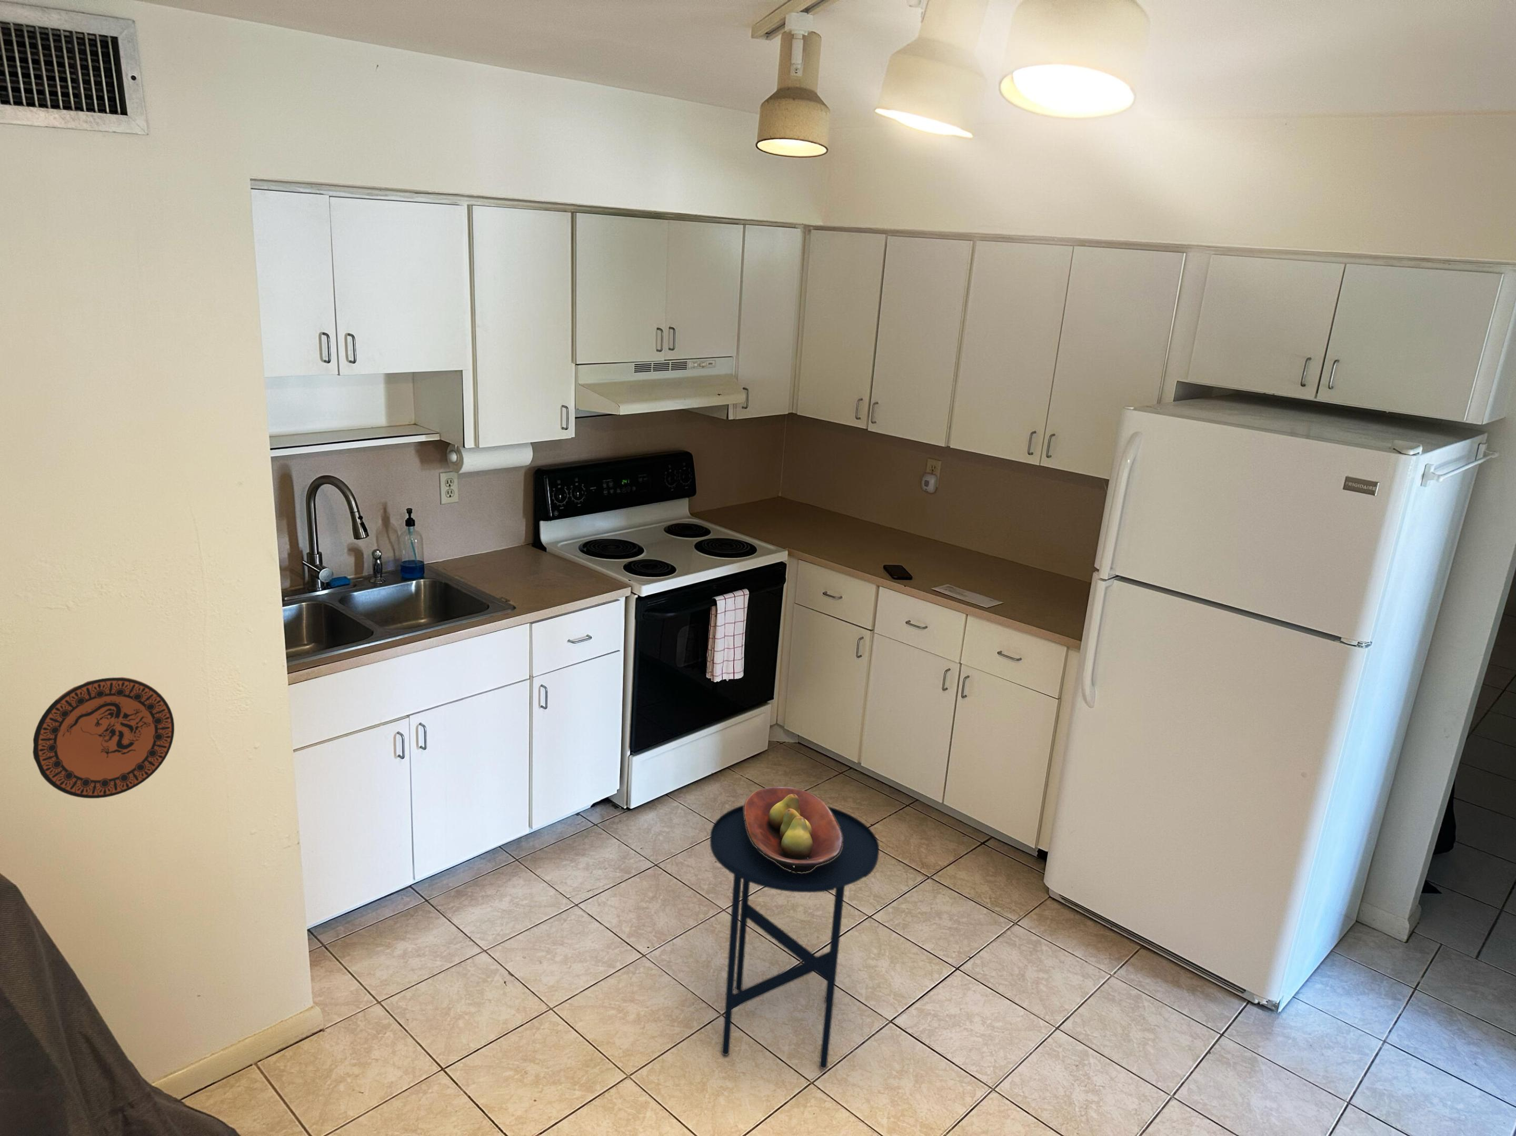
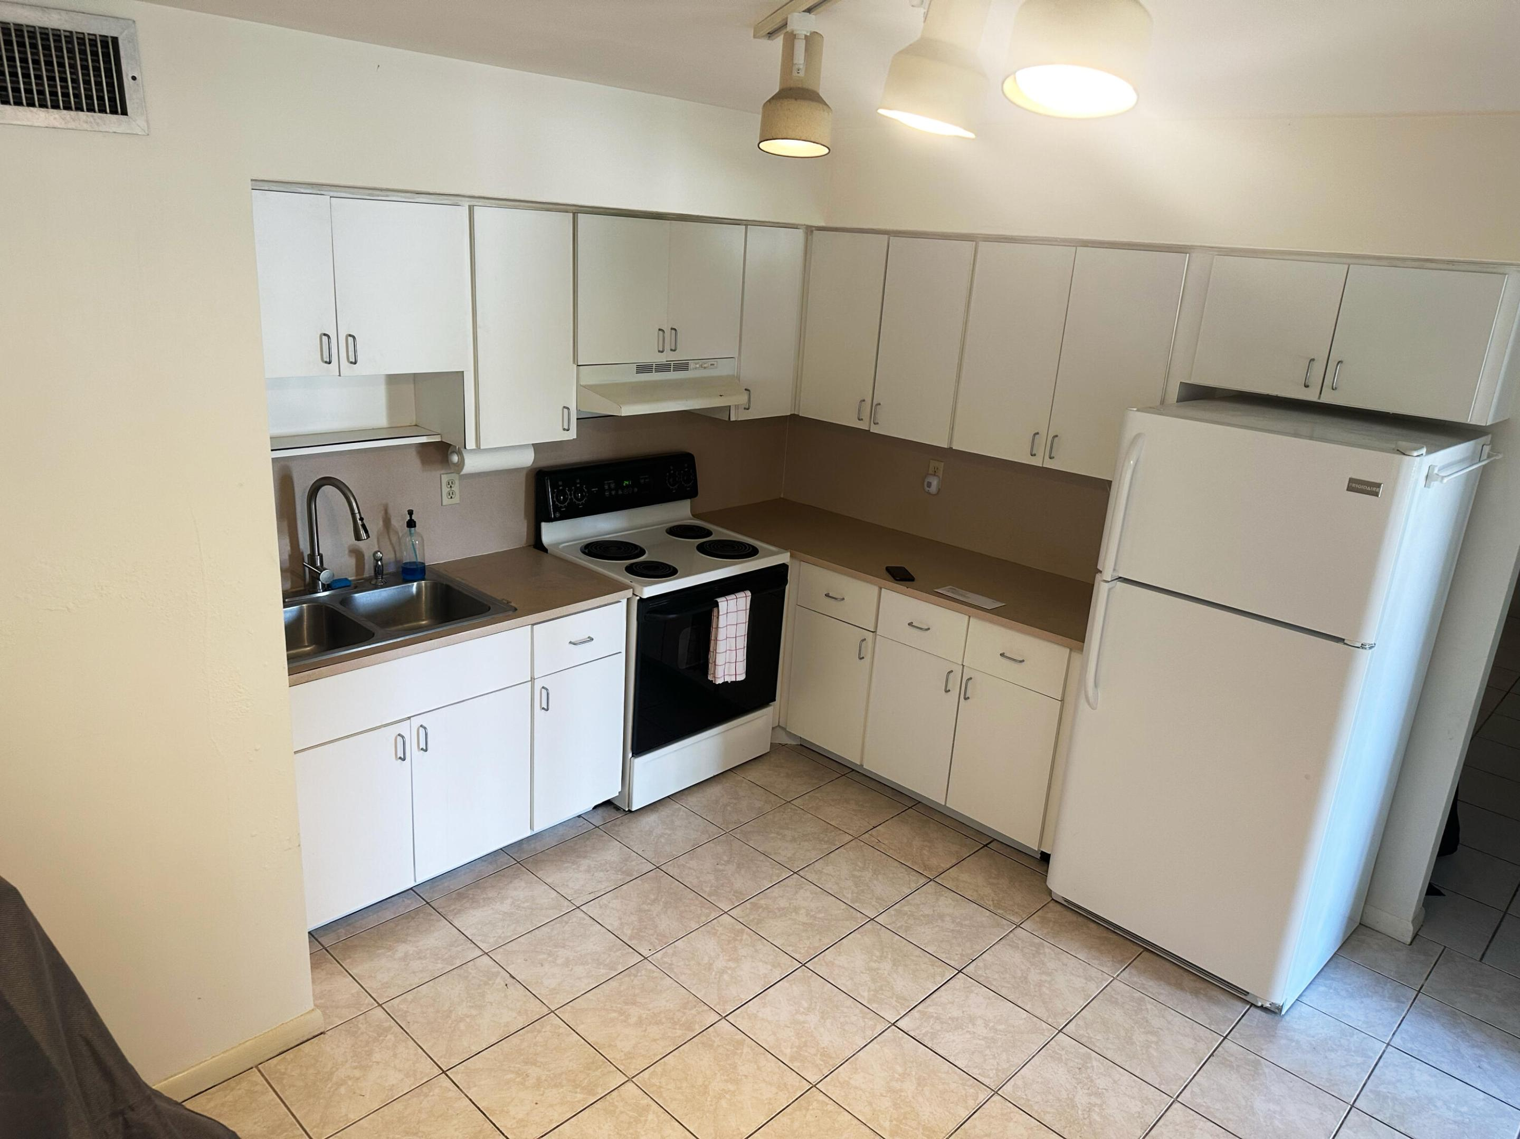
- side table (787, 936)
- fruit bowl (791, 823)
- decorative plate (106, 737)
